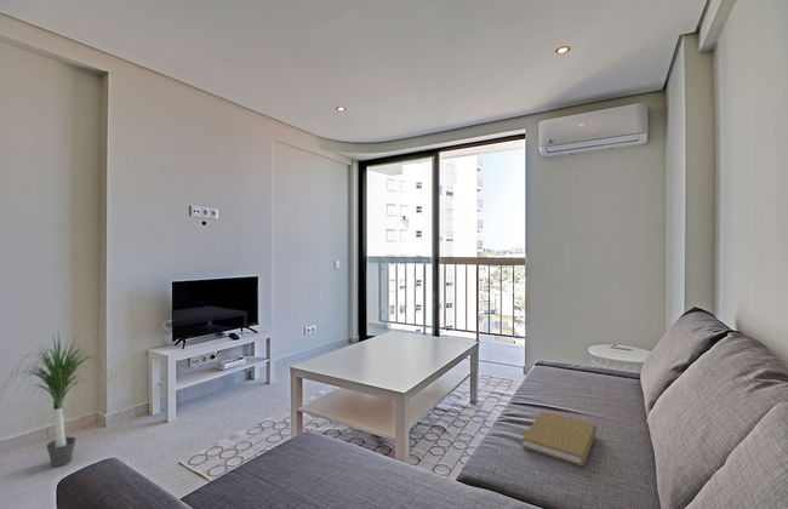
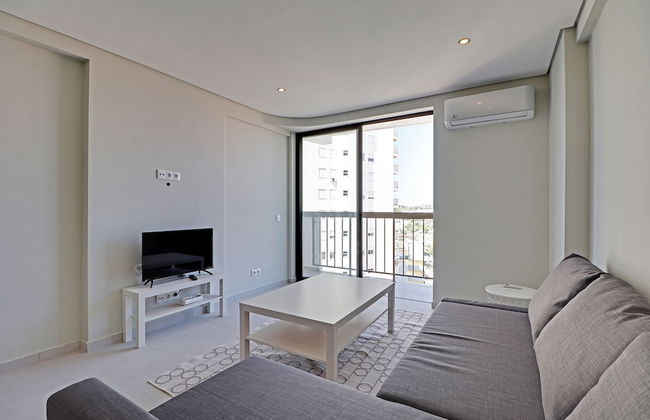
- book (560, 435)
- potted plant (58, 396)
